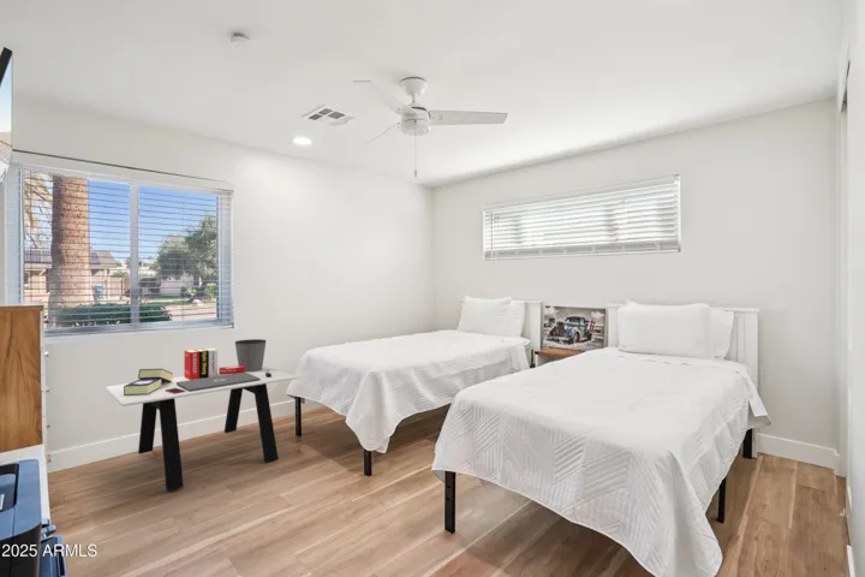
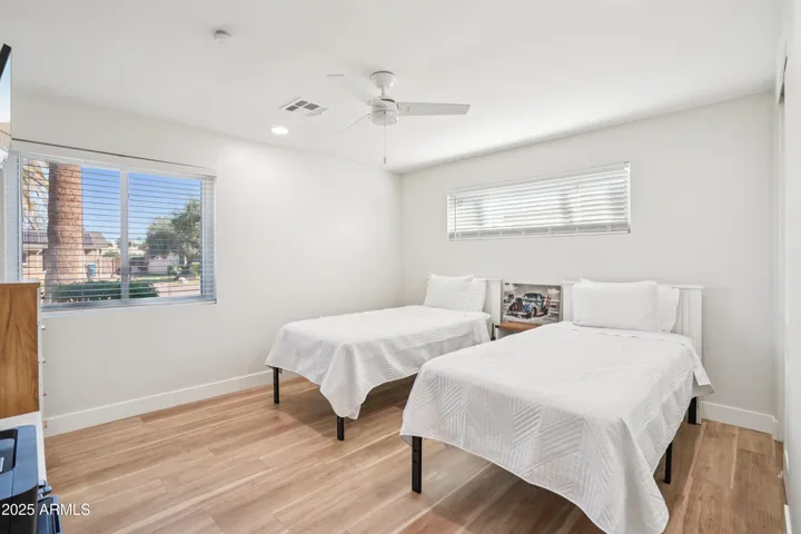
- desk (202, 393)
